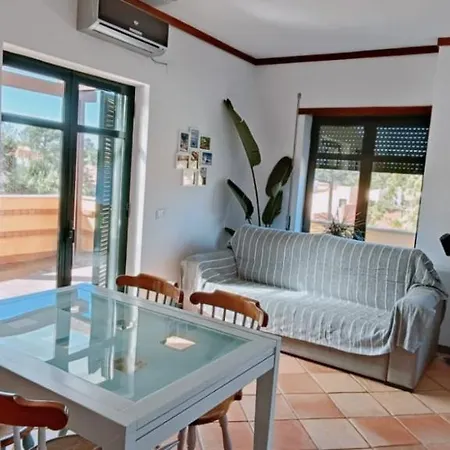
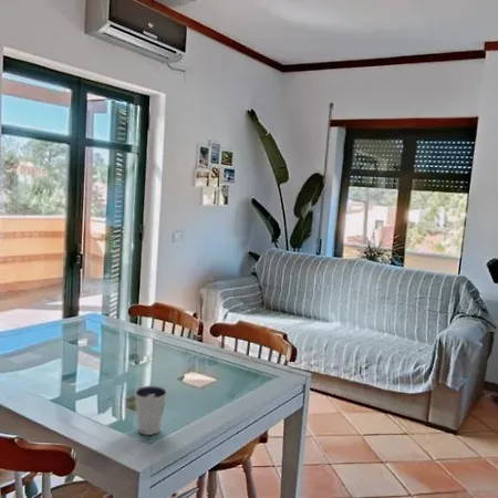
+ dixie cup (149, 411)
